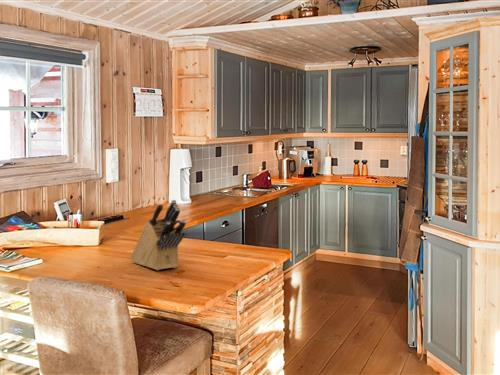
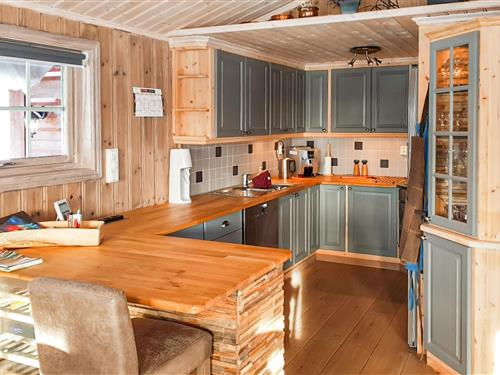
- knife block (158, 232)
